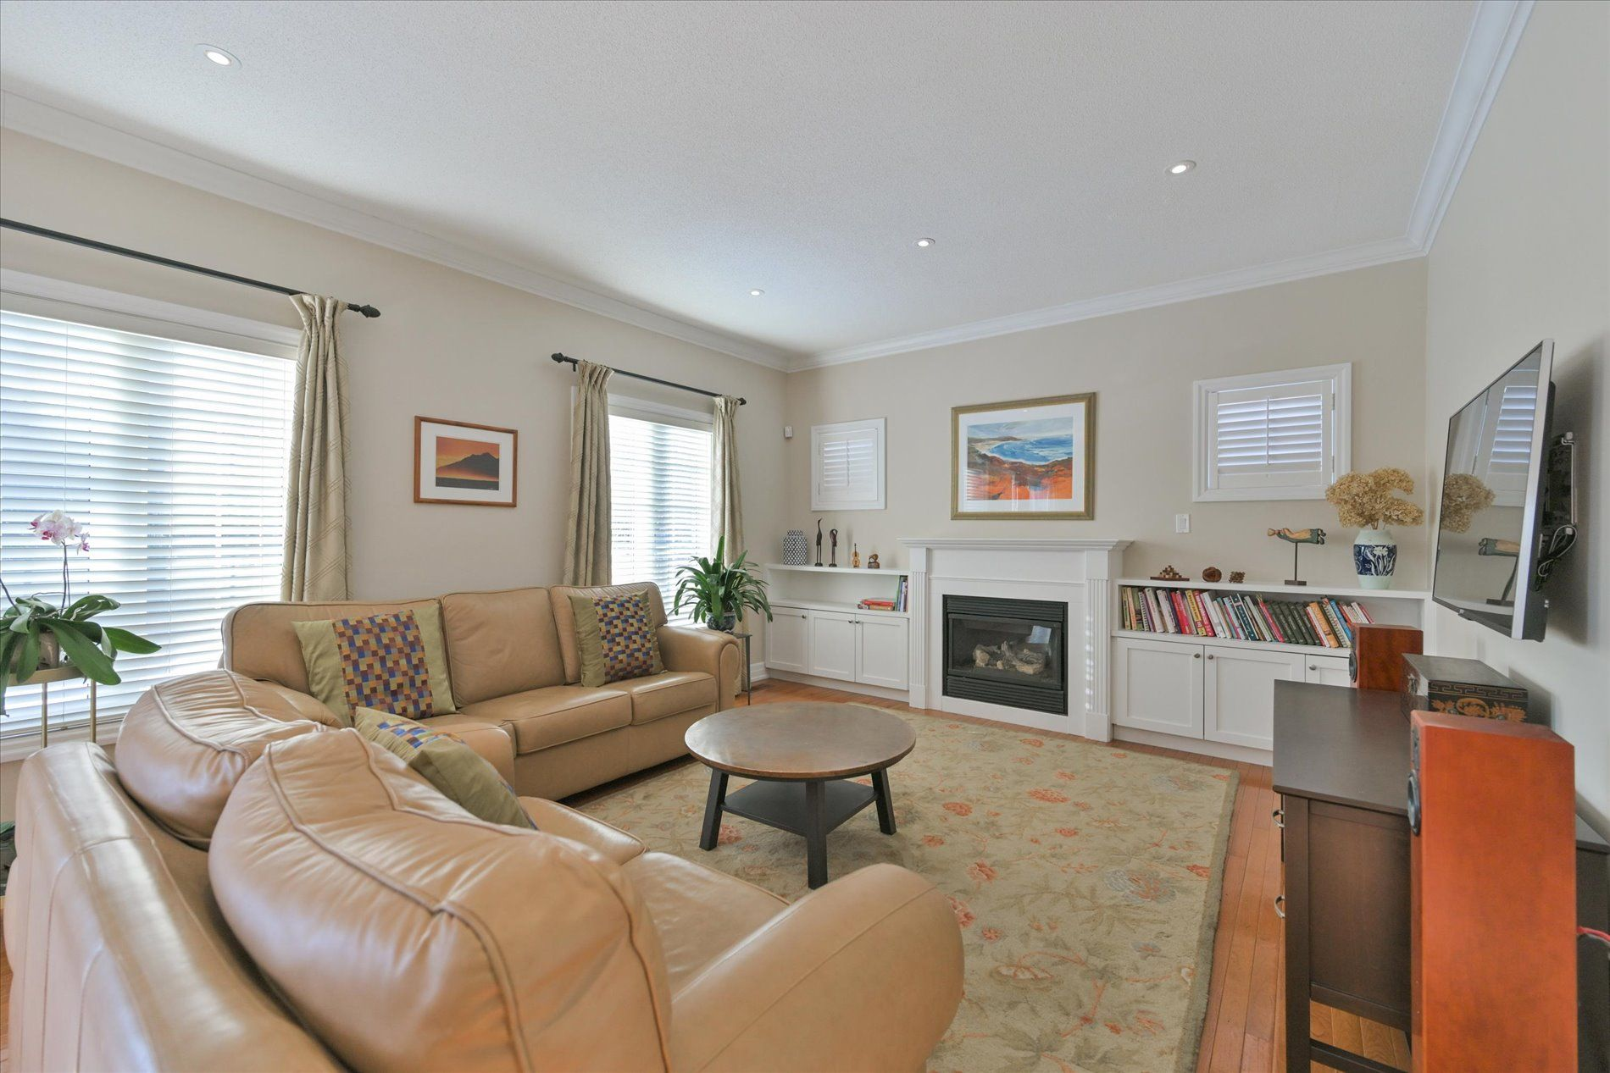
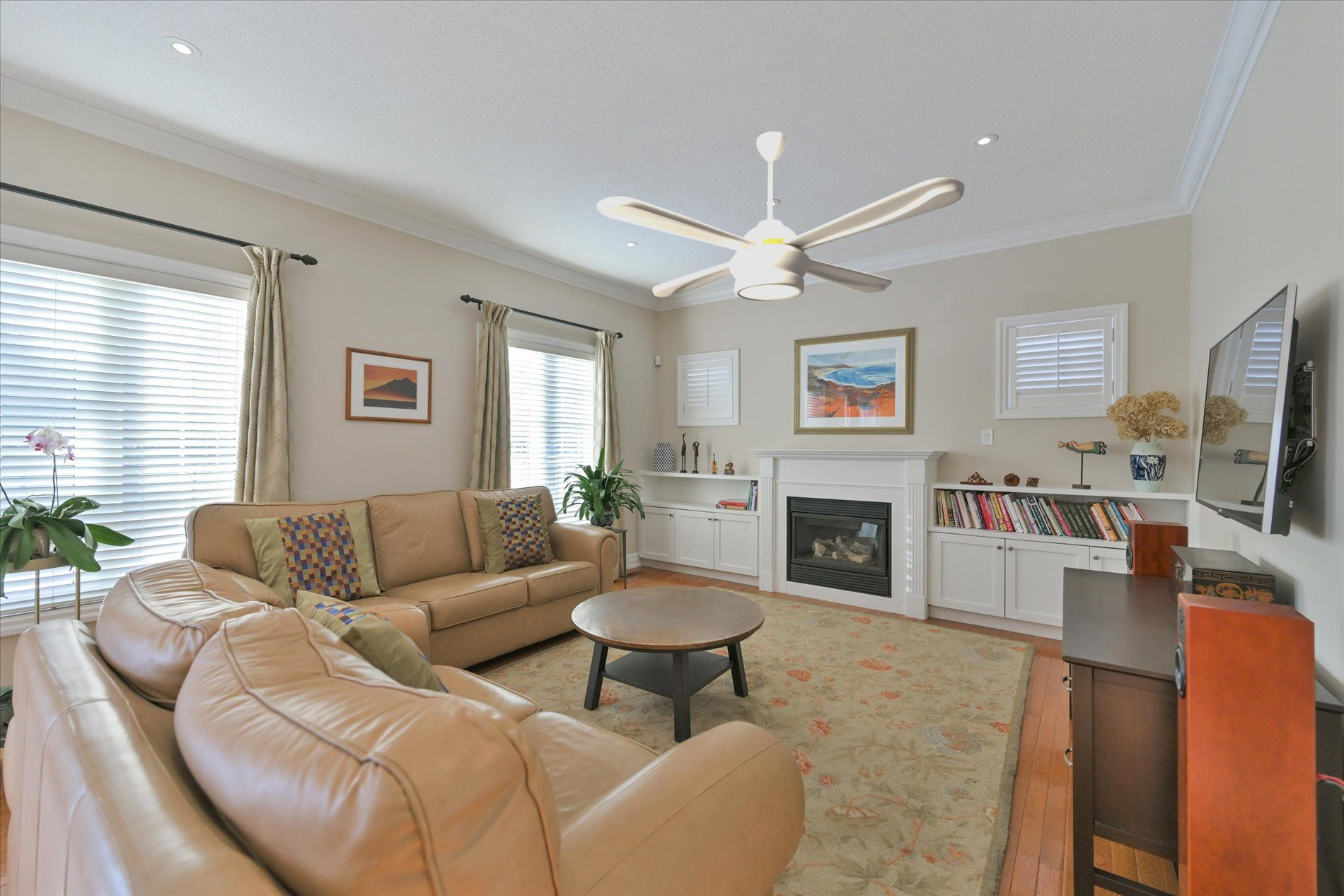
+ ceiling fan (770, 216)
